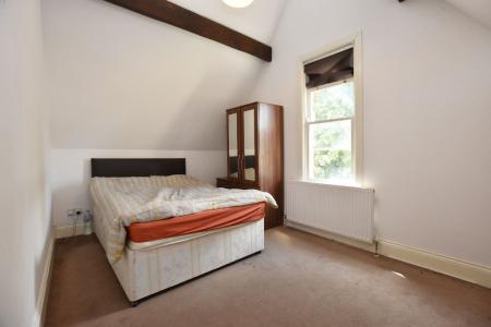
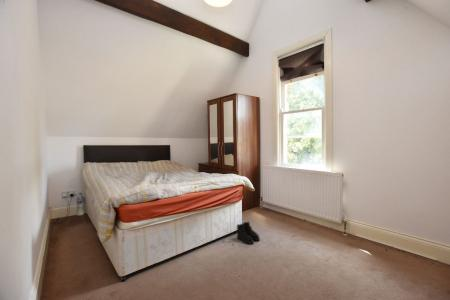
+ boots (247, 231)
